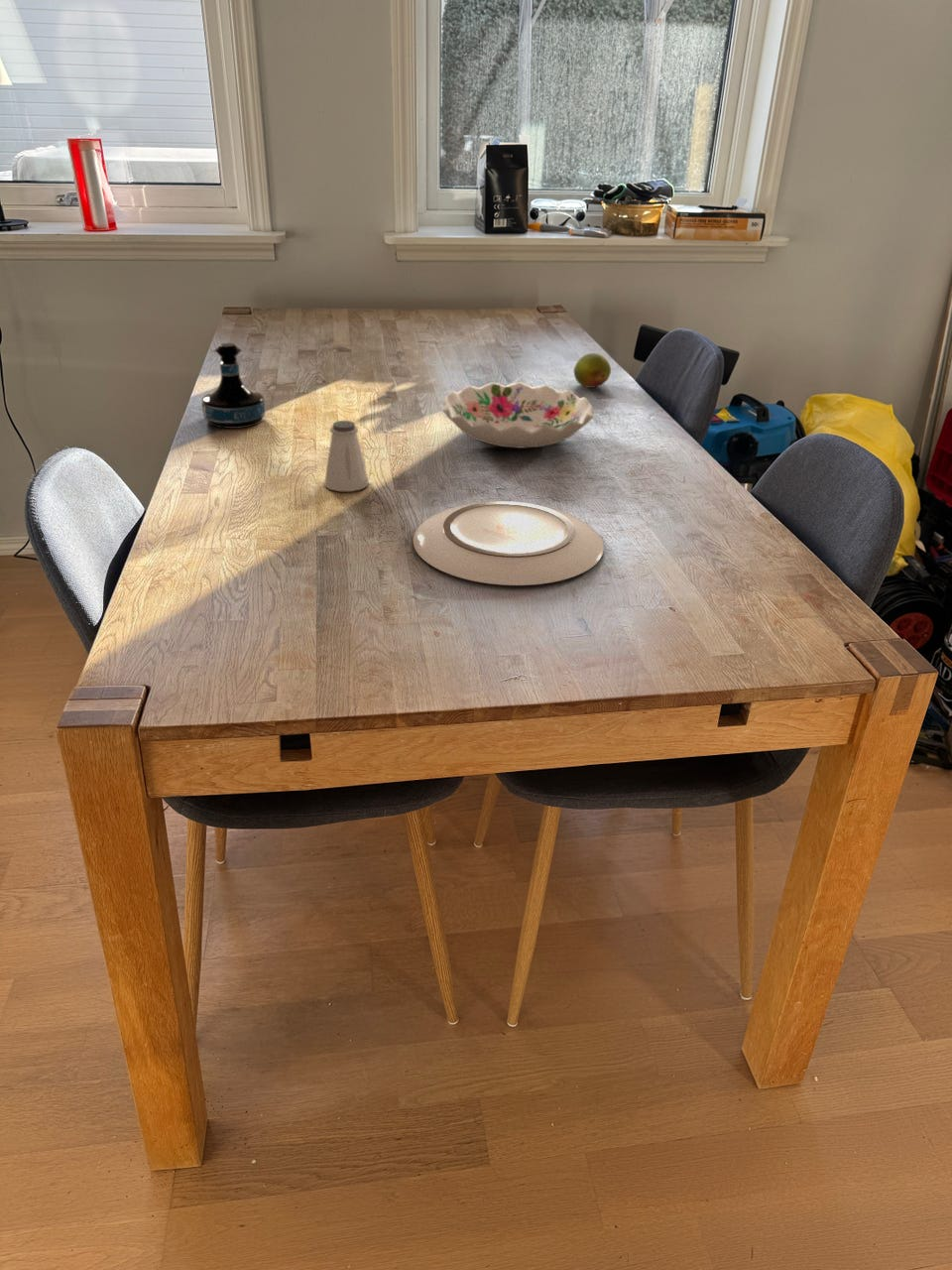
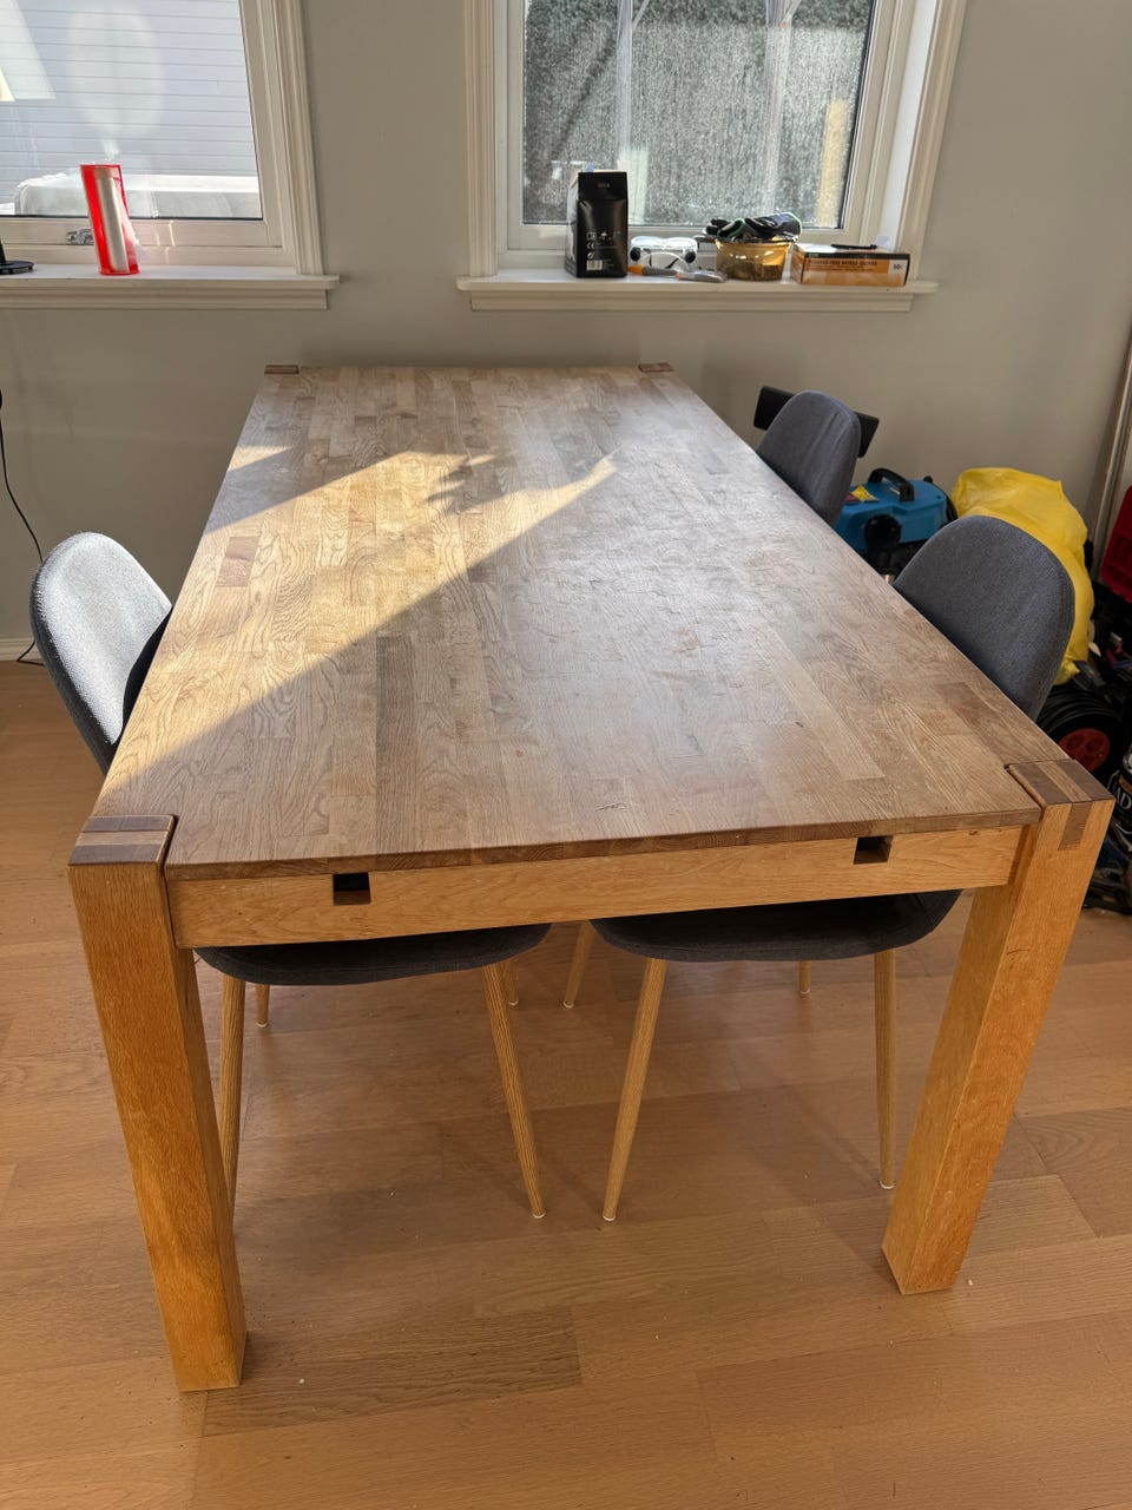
- saltshaker (345, 453)
- fruit (592, 369)
- decorative bowl (517, 420)
- plate (508, 534)
- tequila bottle (231, 383)
